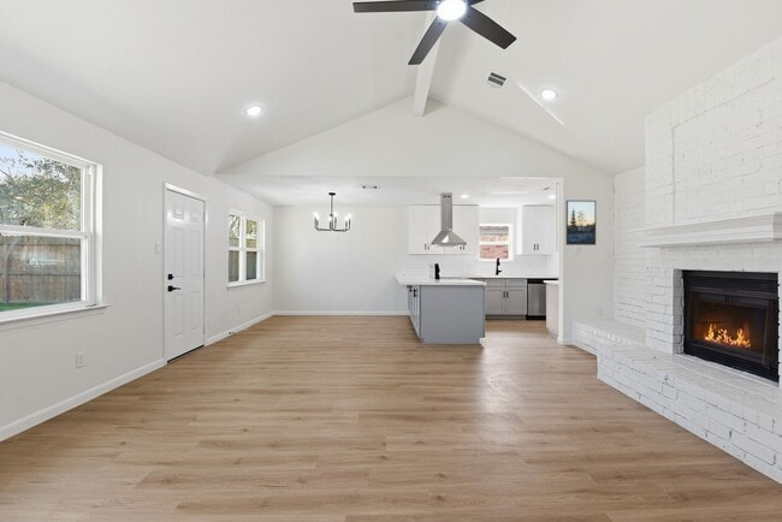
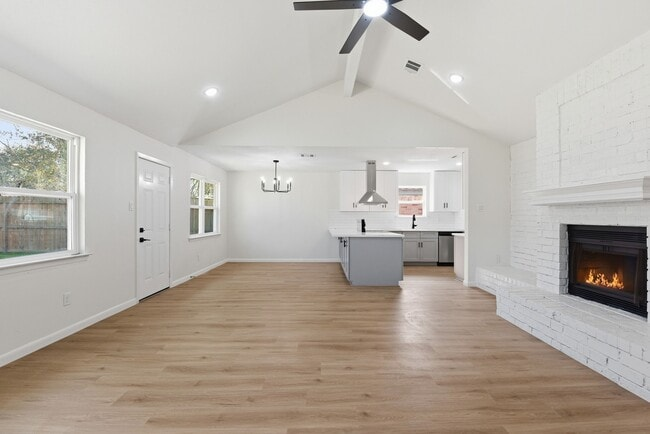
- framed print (580, 223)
